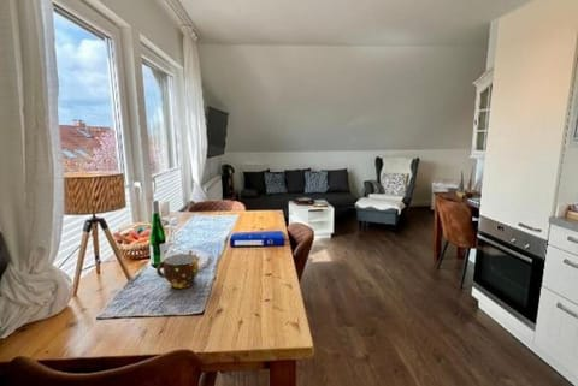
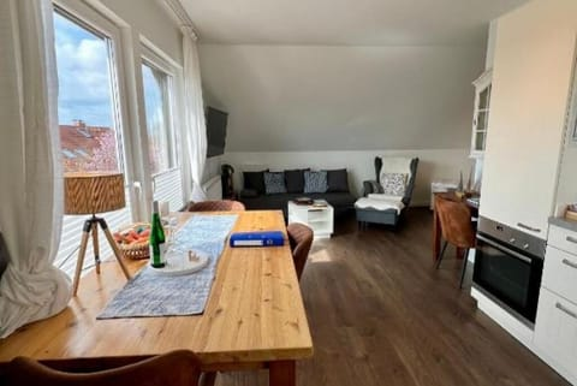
- cup (178, 272)
